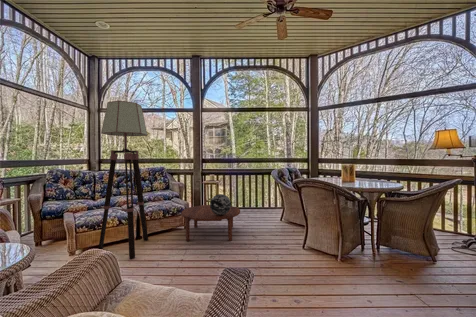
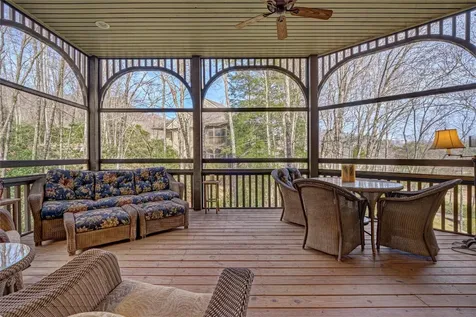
- floor lamp (126, 176)
- coffee table (211, 220)
- decorative globe (220, 204)
